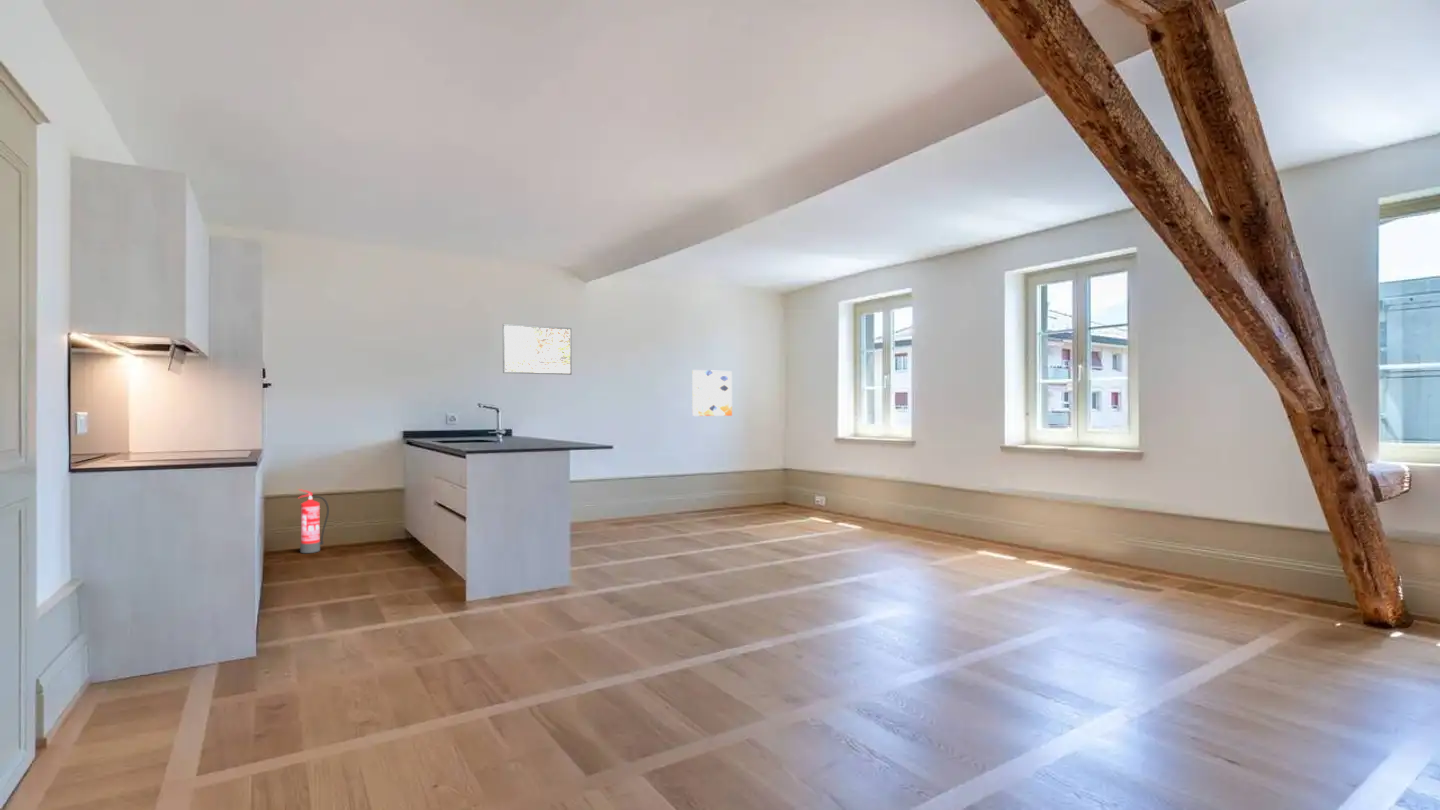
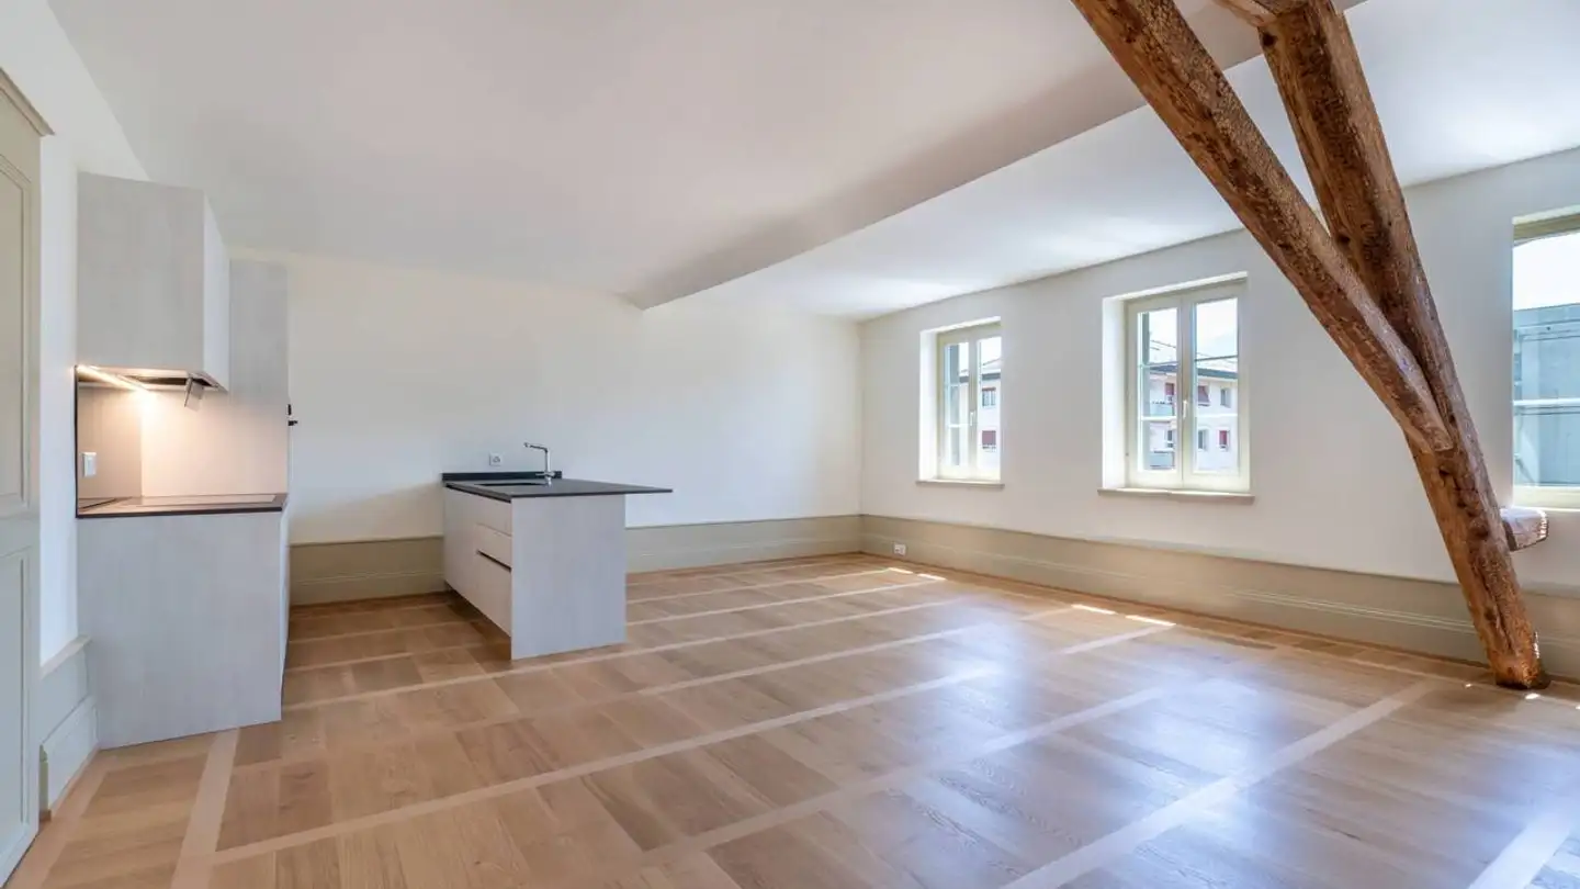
- fire extinguisher (313, 519)
- wall art (712, 393)
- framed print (538, 349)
